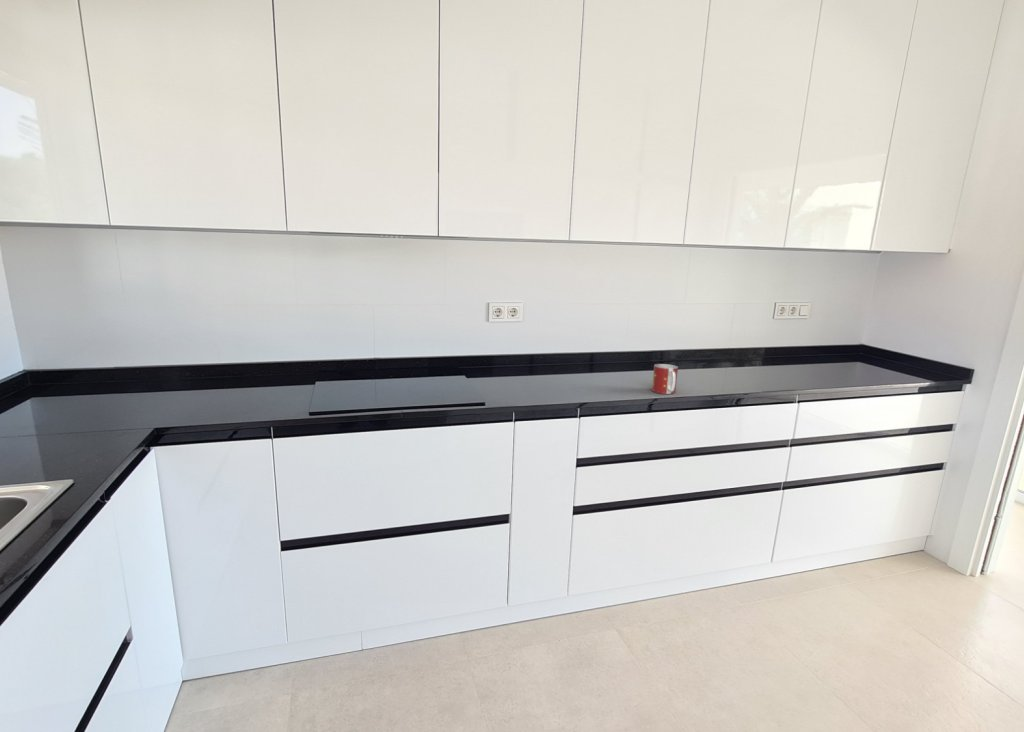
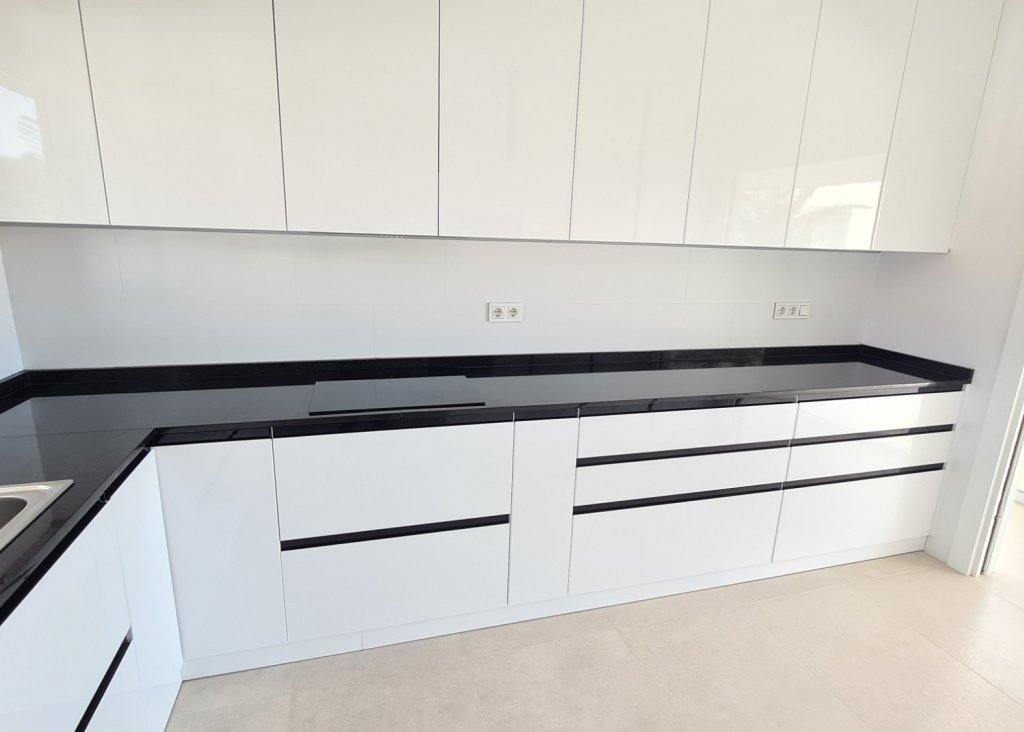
- mug (666, 379)
